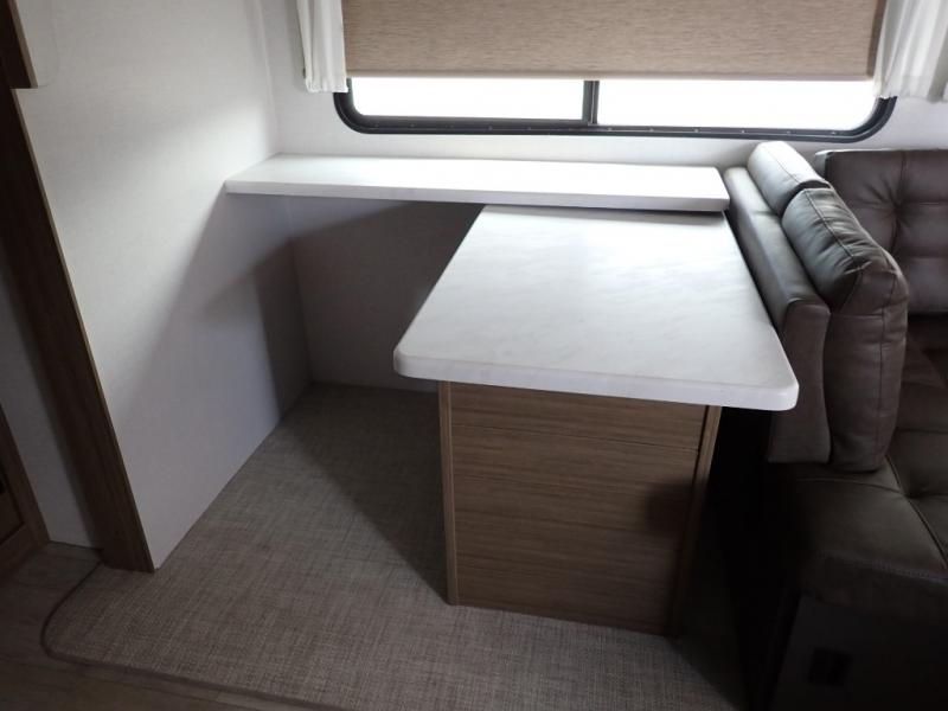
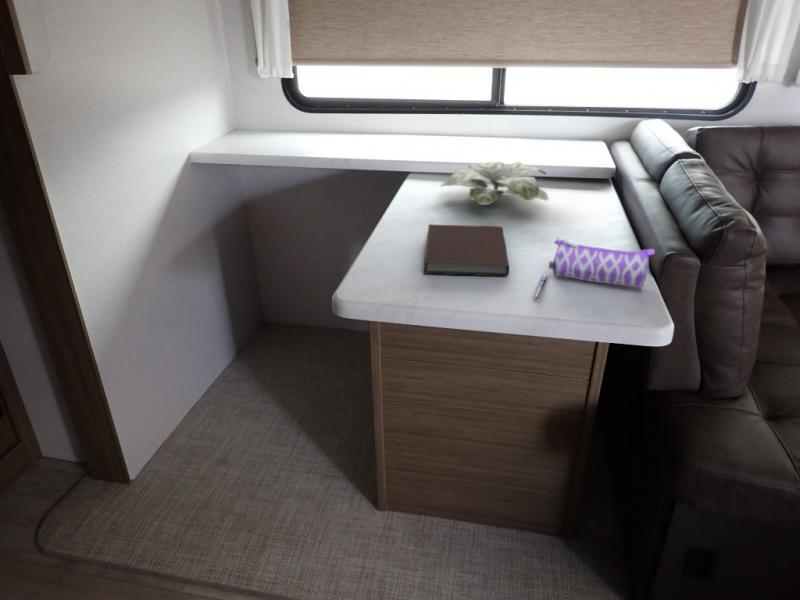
+ pencil case (599, 261)
+ plant (493, 184)
+ pen (540, 286)
+ notebook (465, 248)
